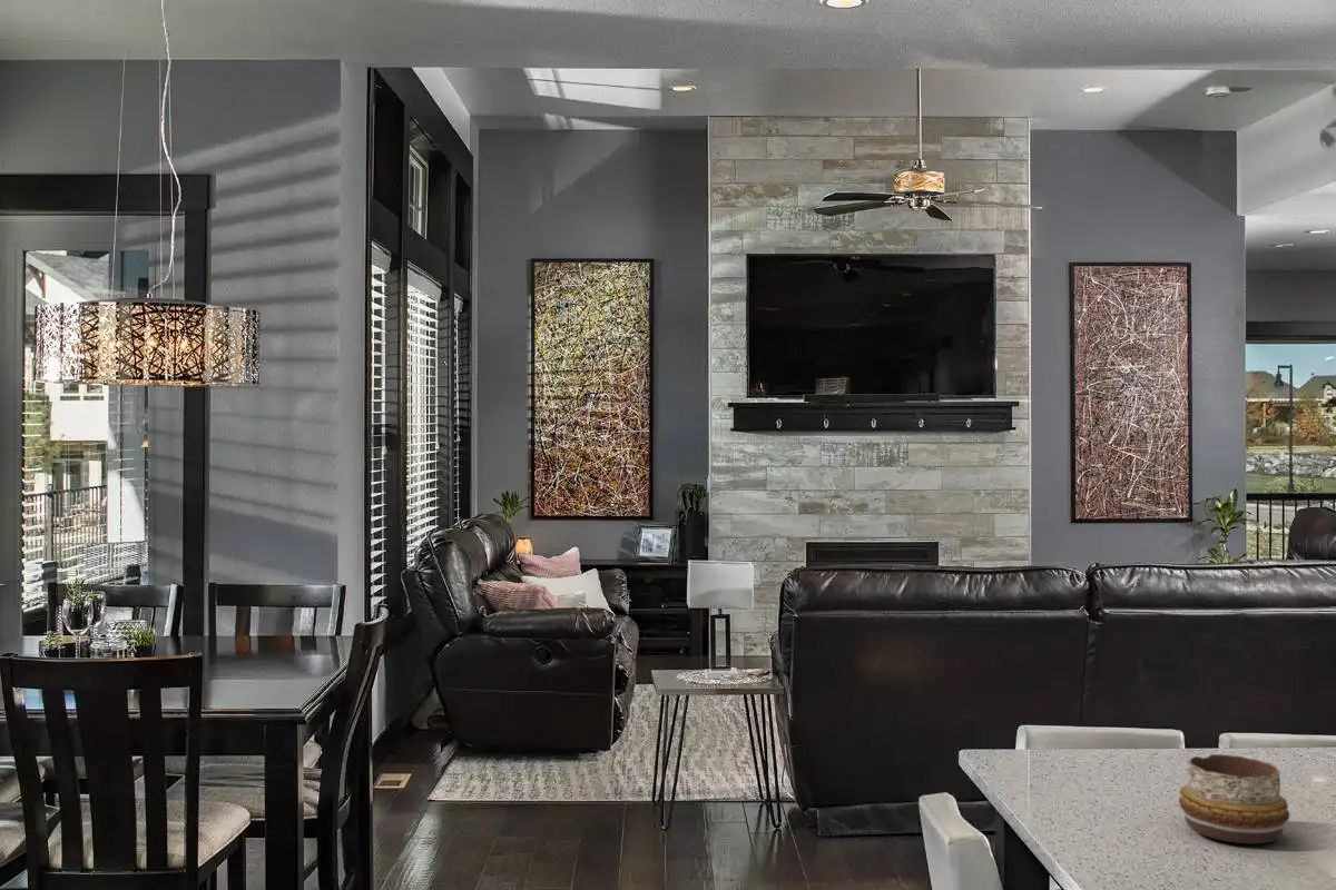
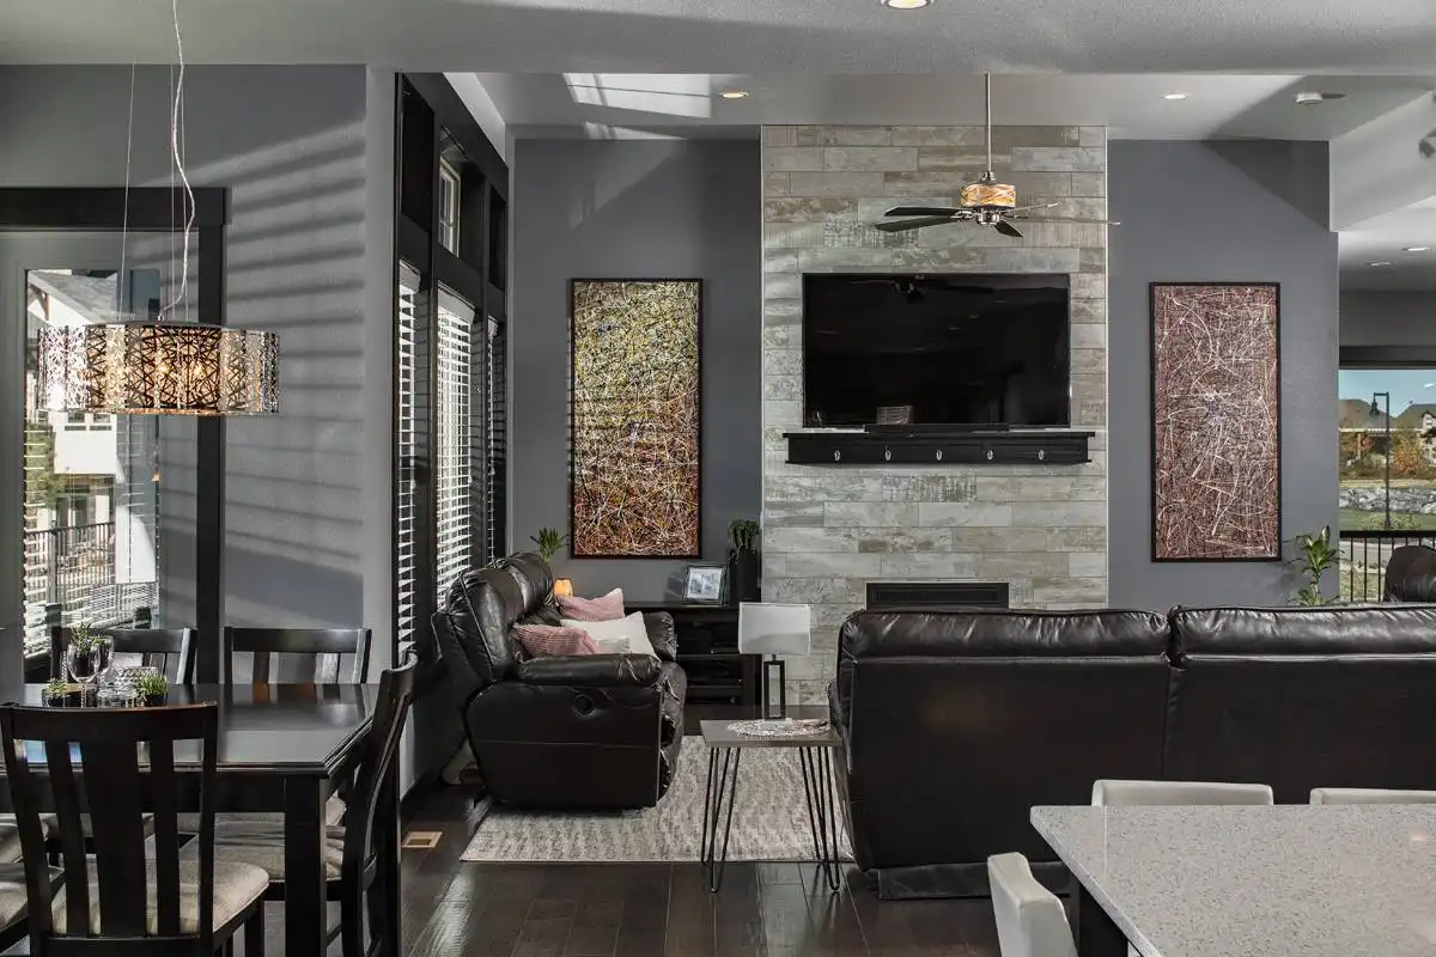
- decorative bowl (1232, 799)
